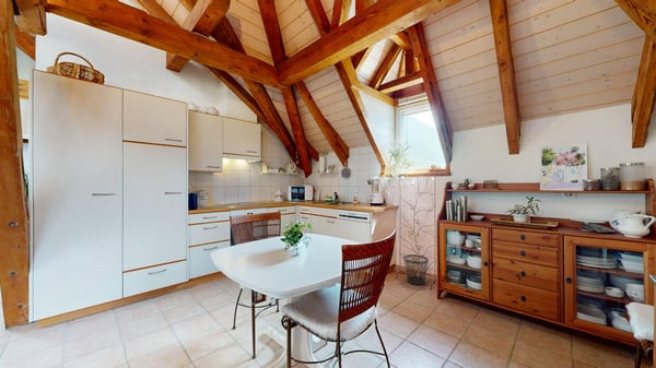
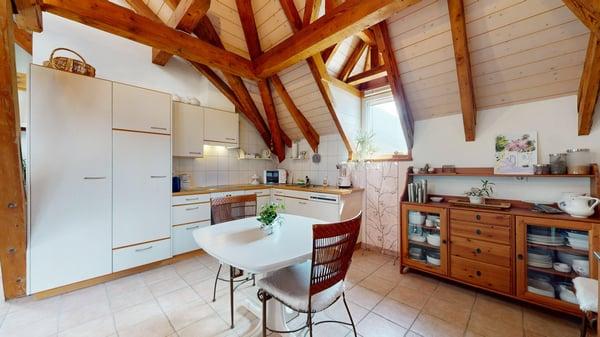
- wastebasket (415, 269)
